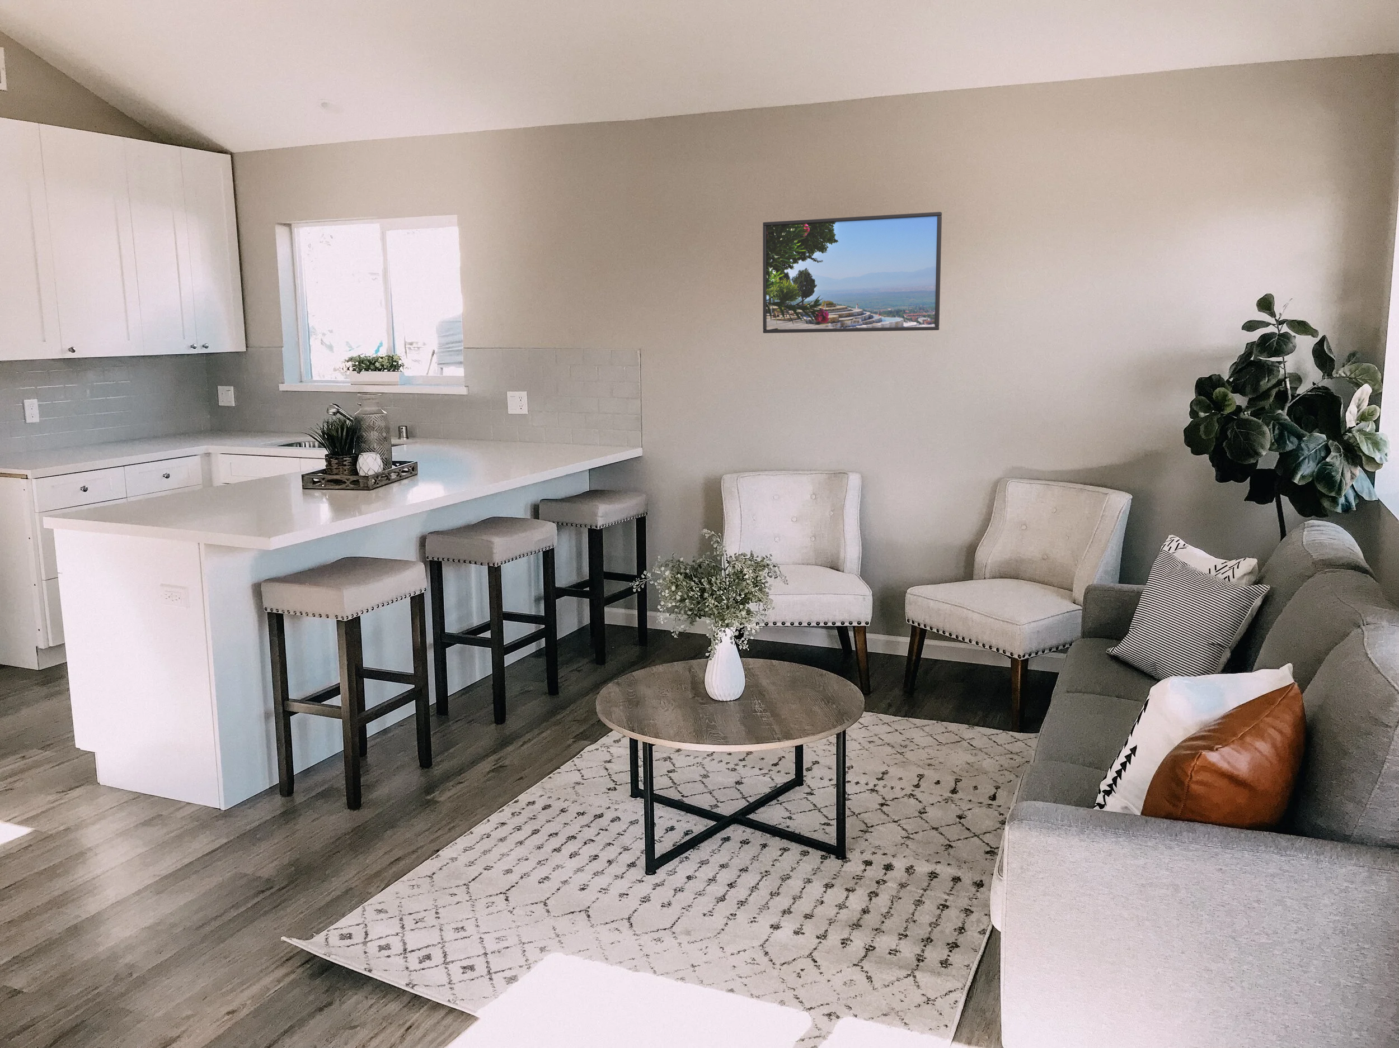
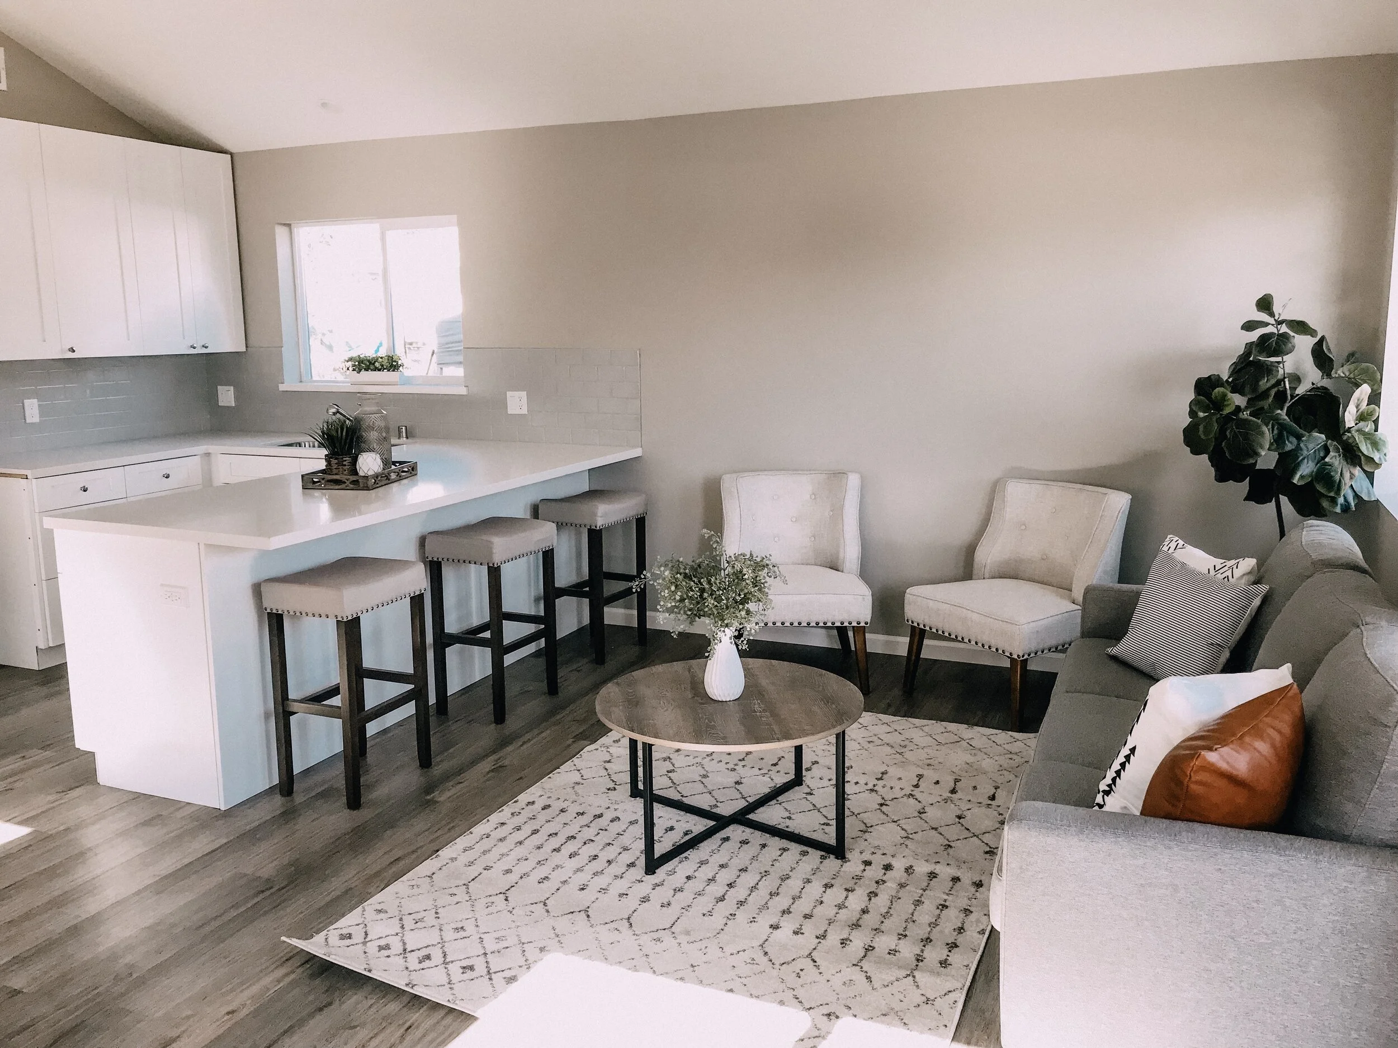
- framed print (849, 275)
